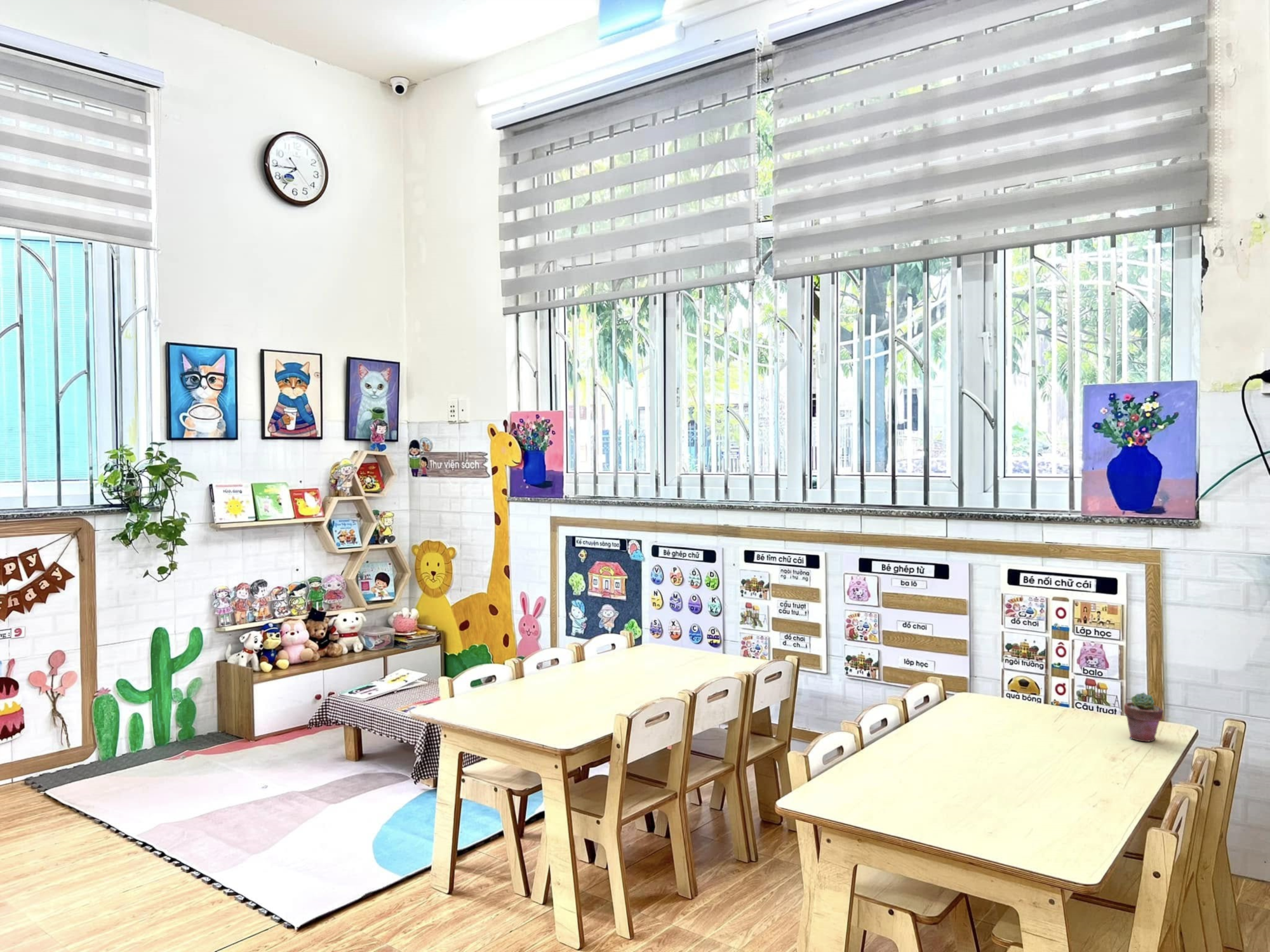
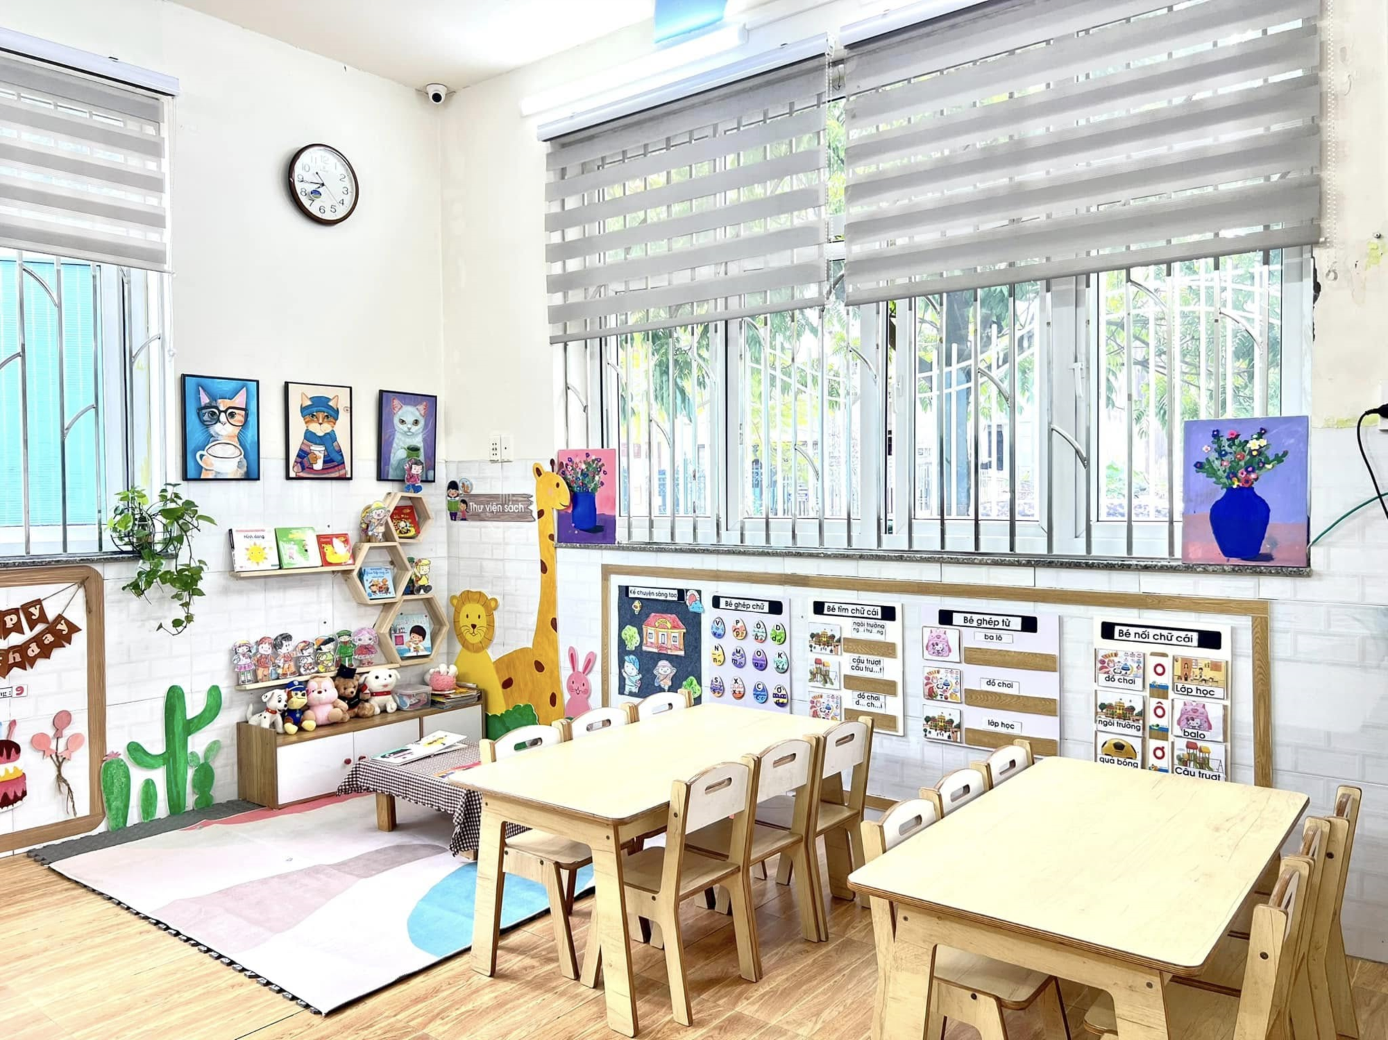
- potted succulent (1143, 715)
